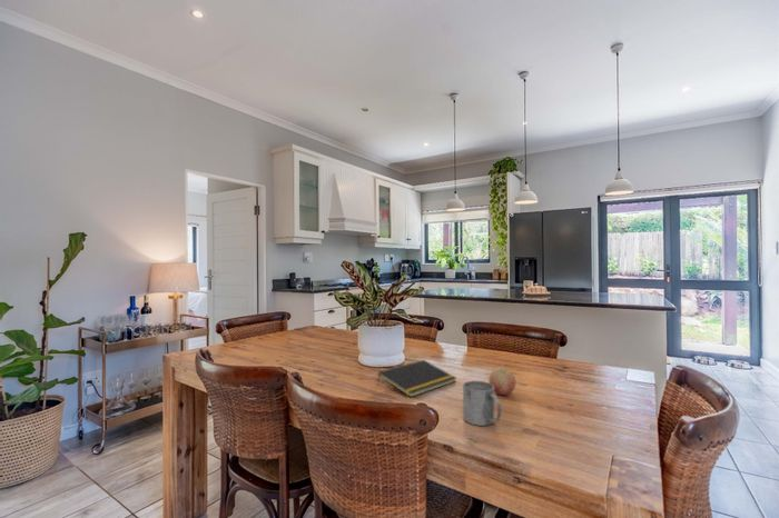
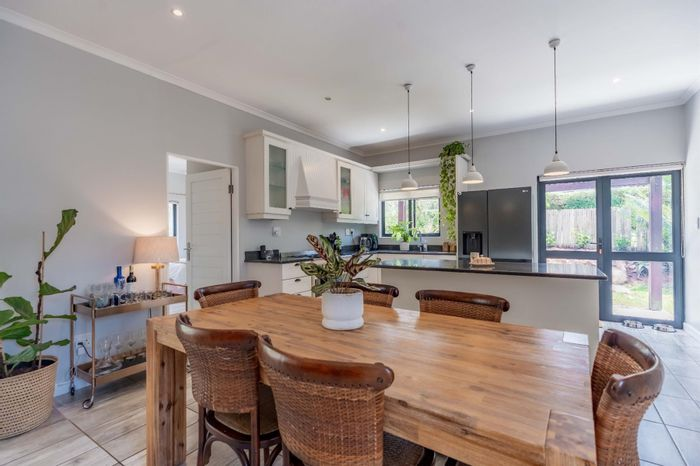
- mug (483, 404)
- notepad (417, 376)
- fruit (502, 380)
